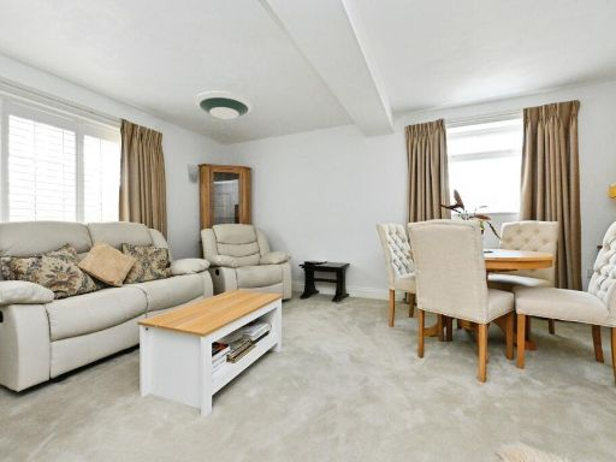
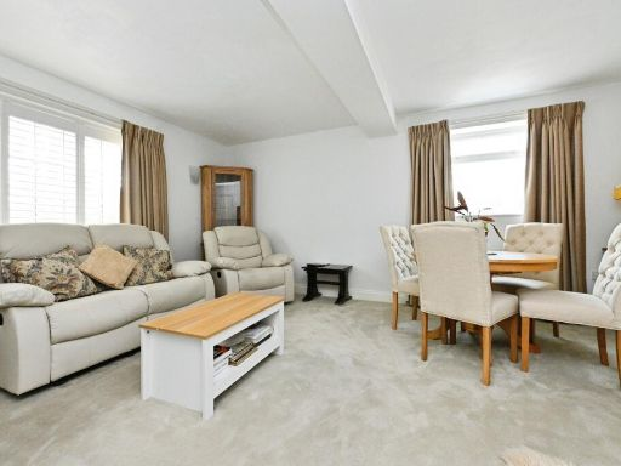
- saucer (224, 111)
